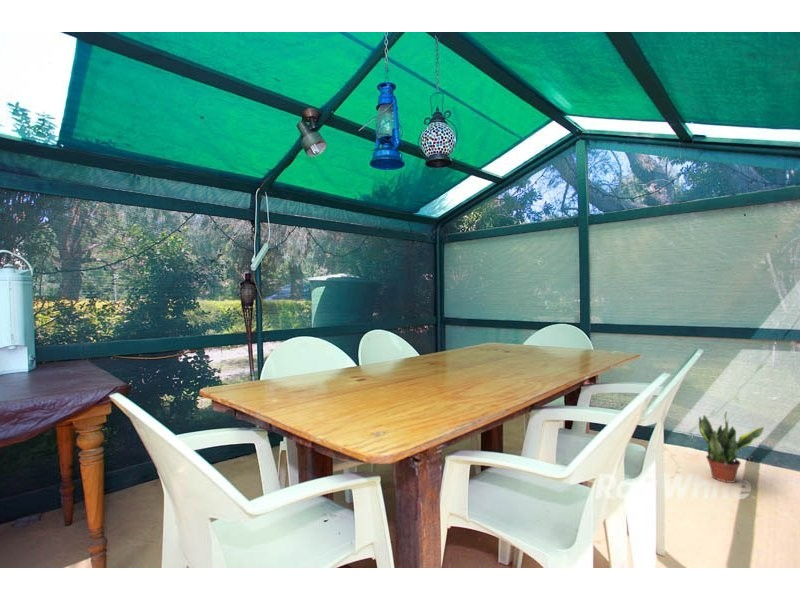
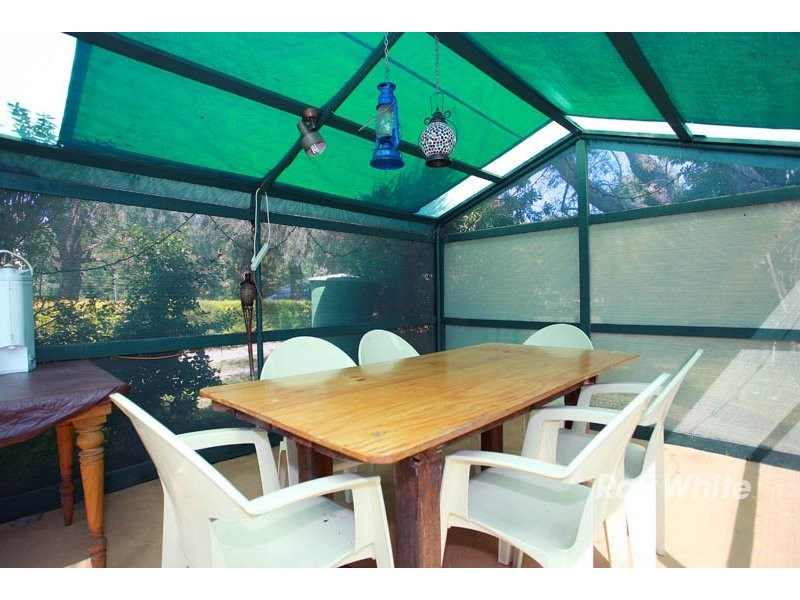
- potted plant (728, 443)
